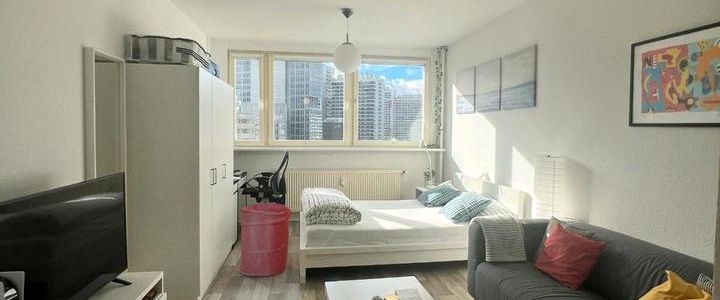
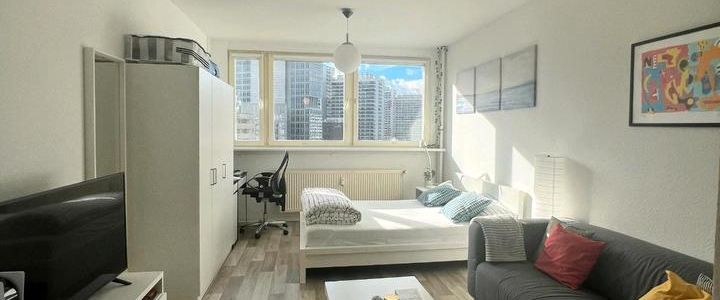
- laundry hamper (265, 237)
